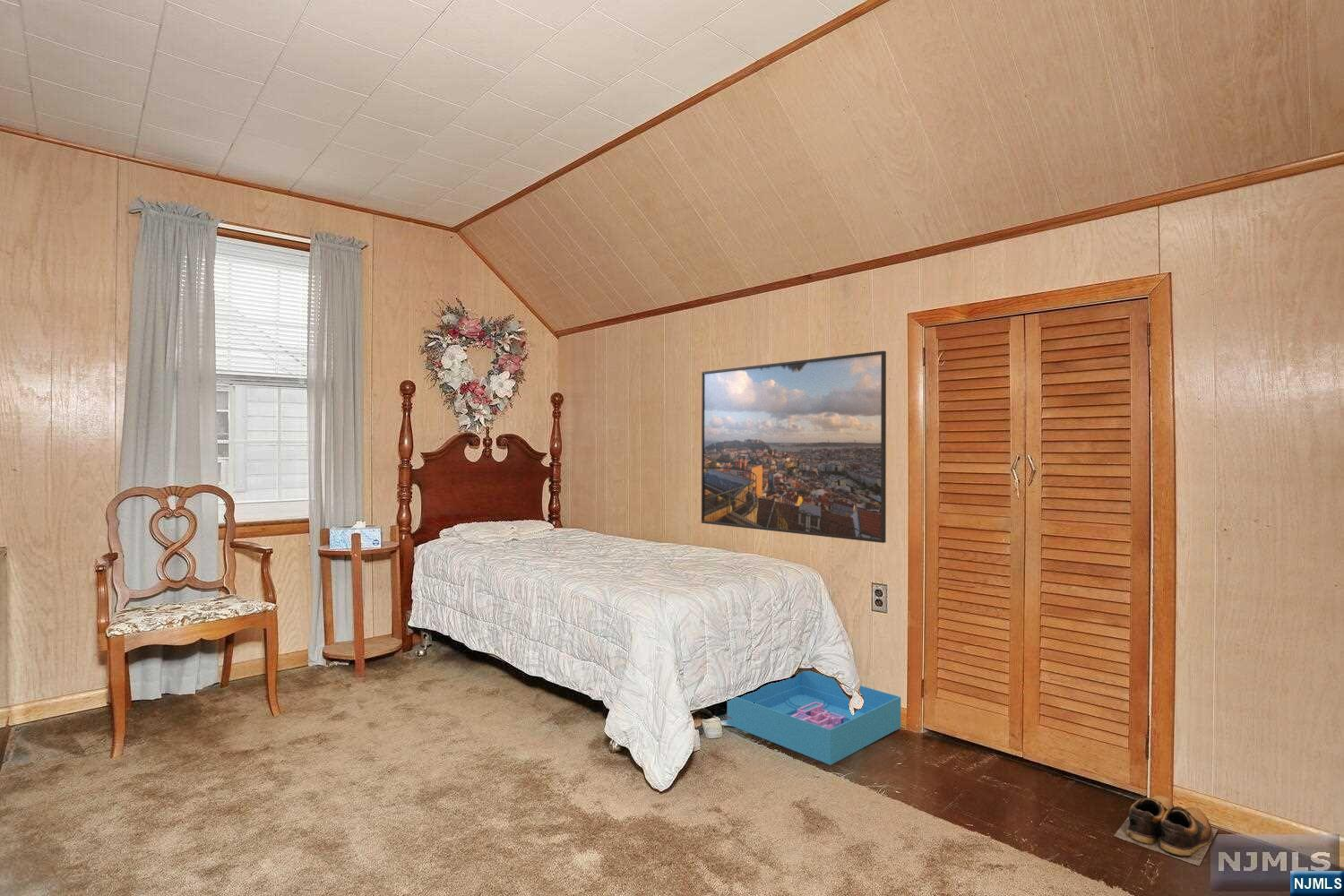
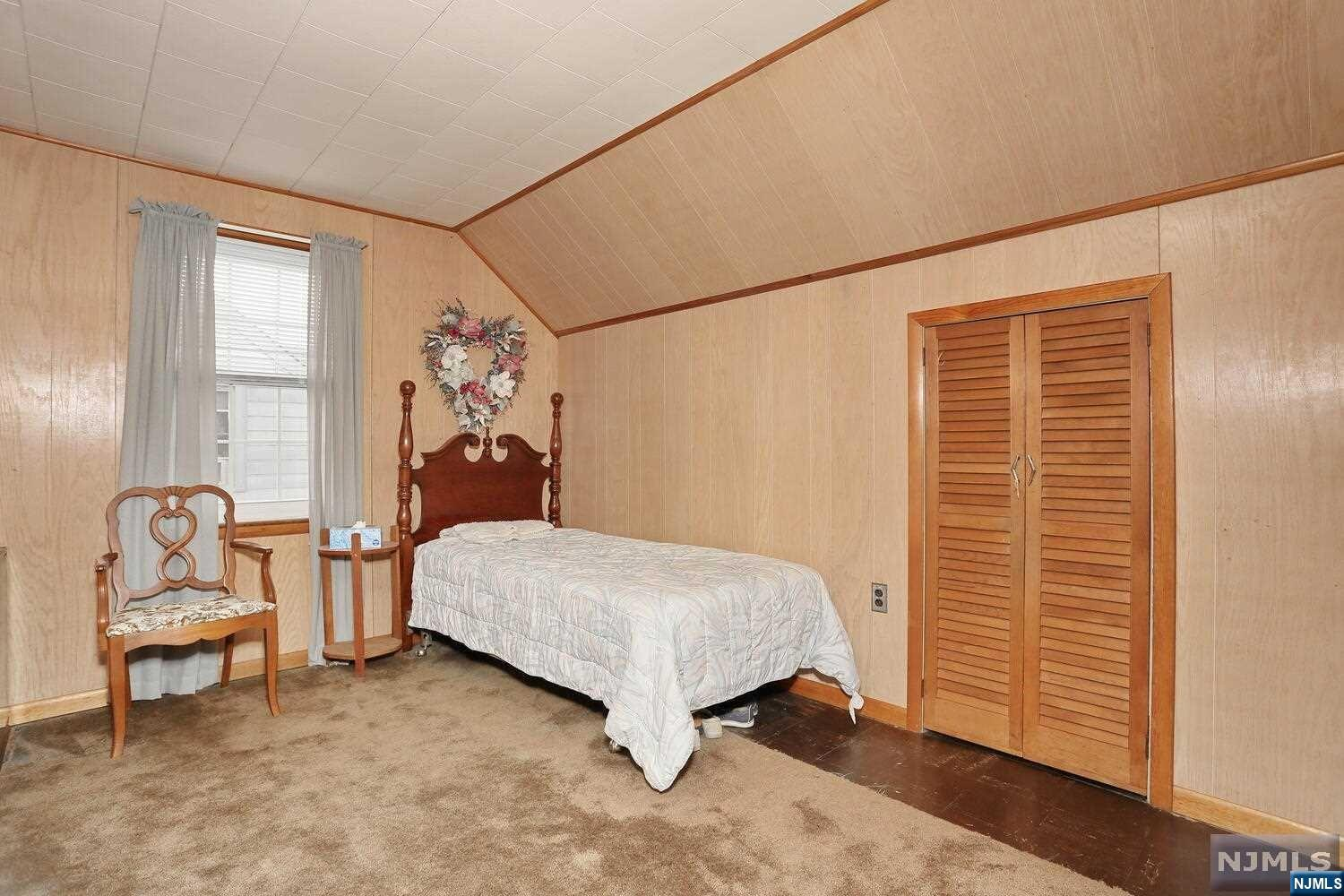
- storage bin (814, 711)
- shoes (1166, 817)
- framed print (782, 447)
